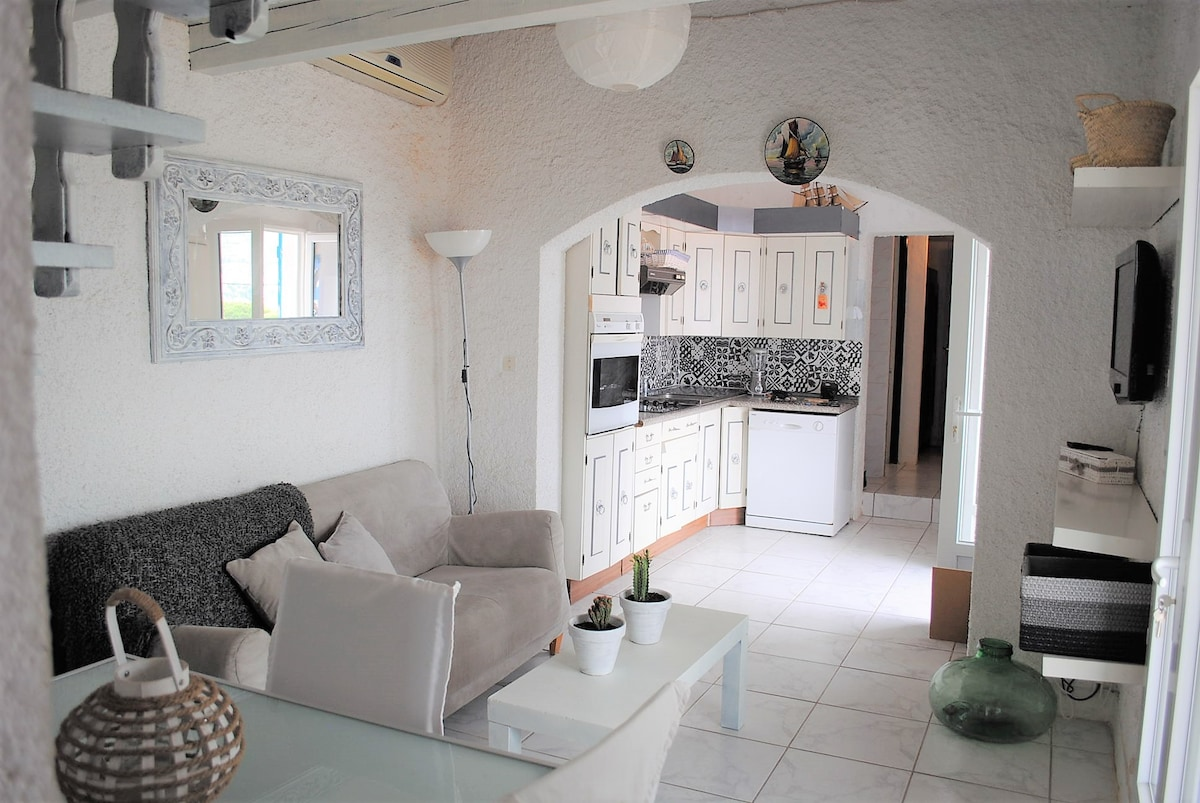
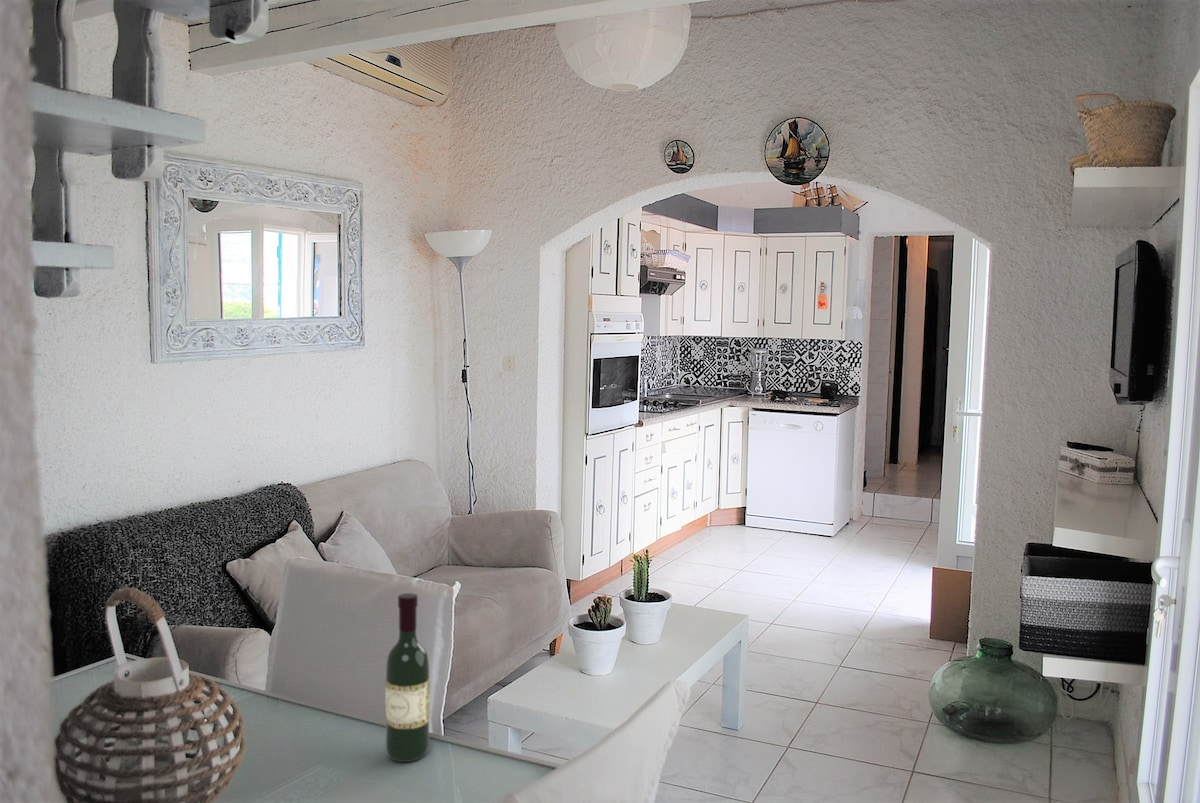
+ wine bottle (407, 675)
